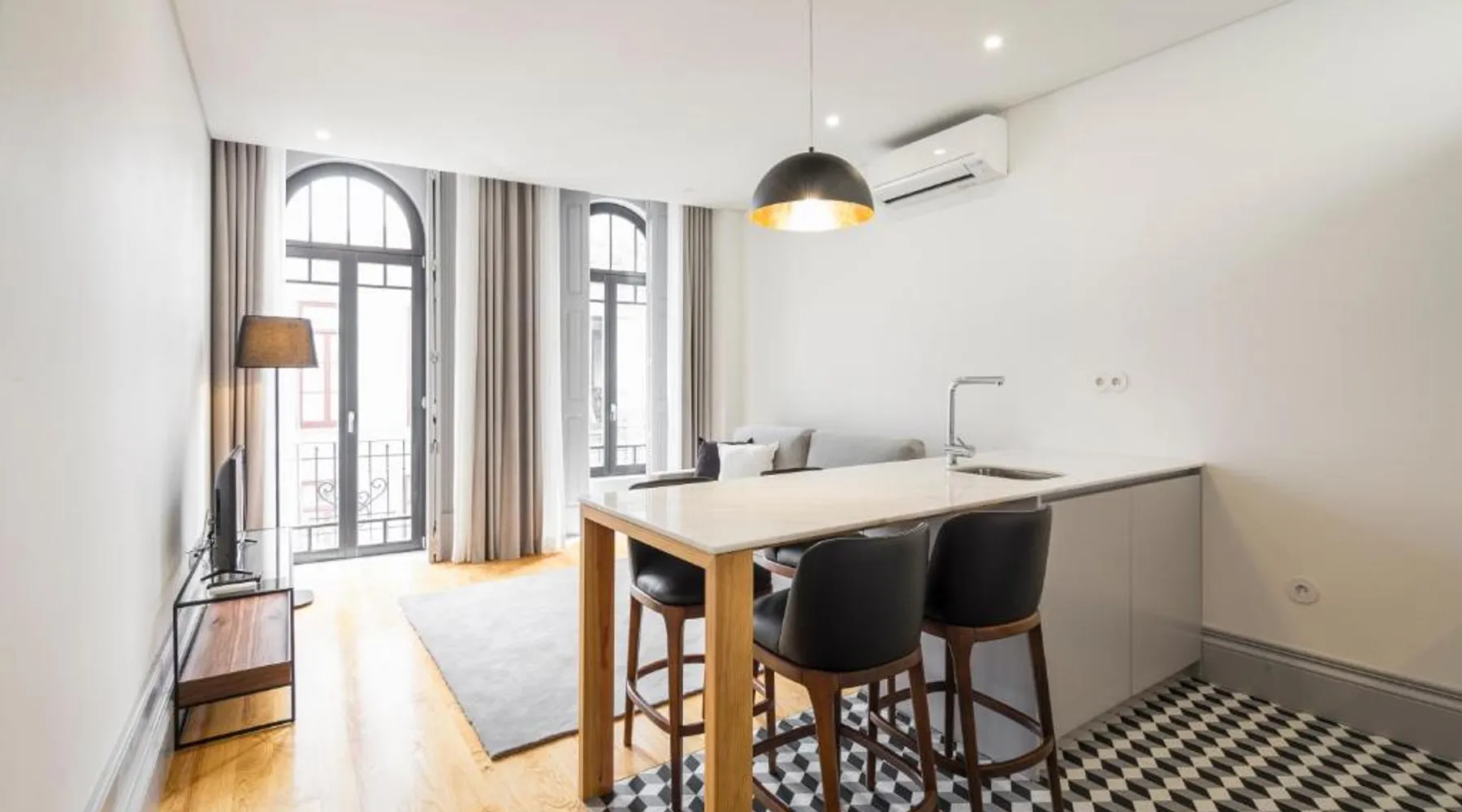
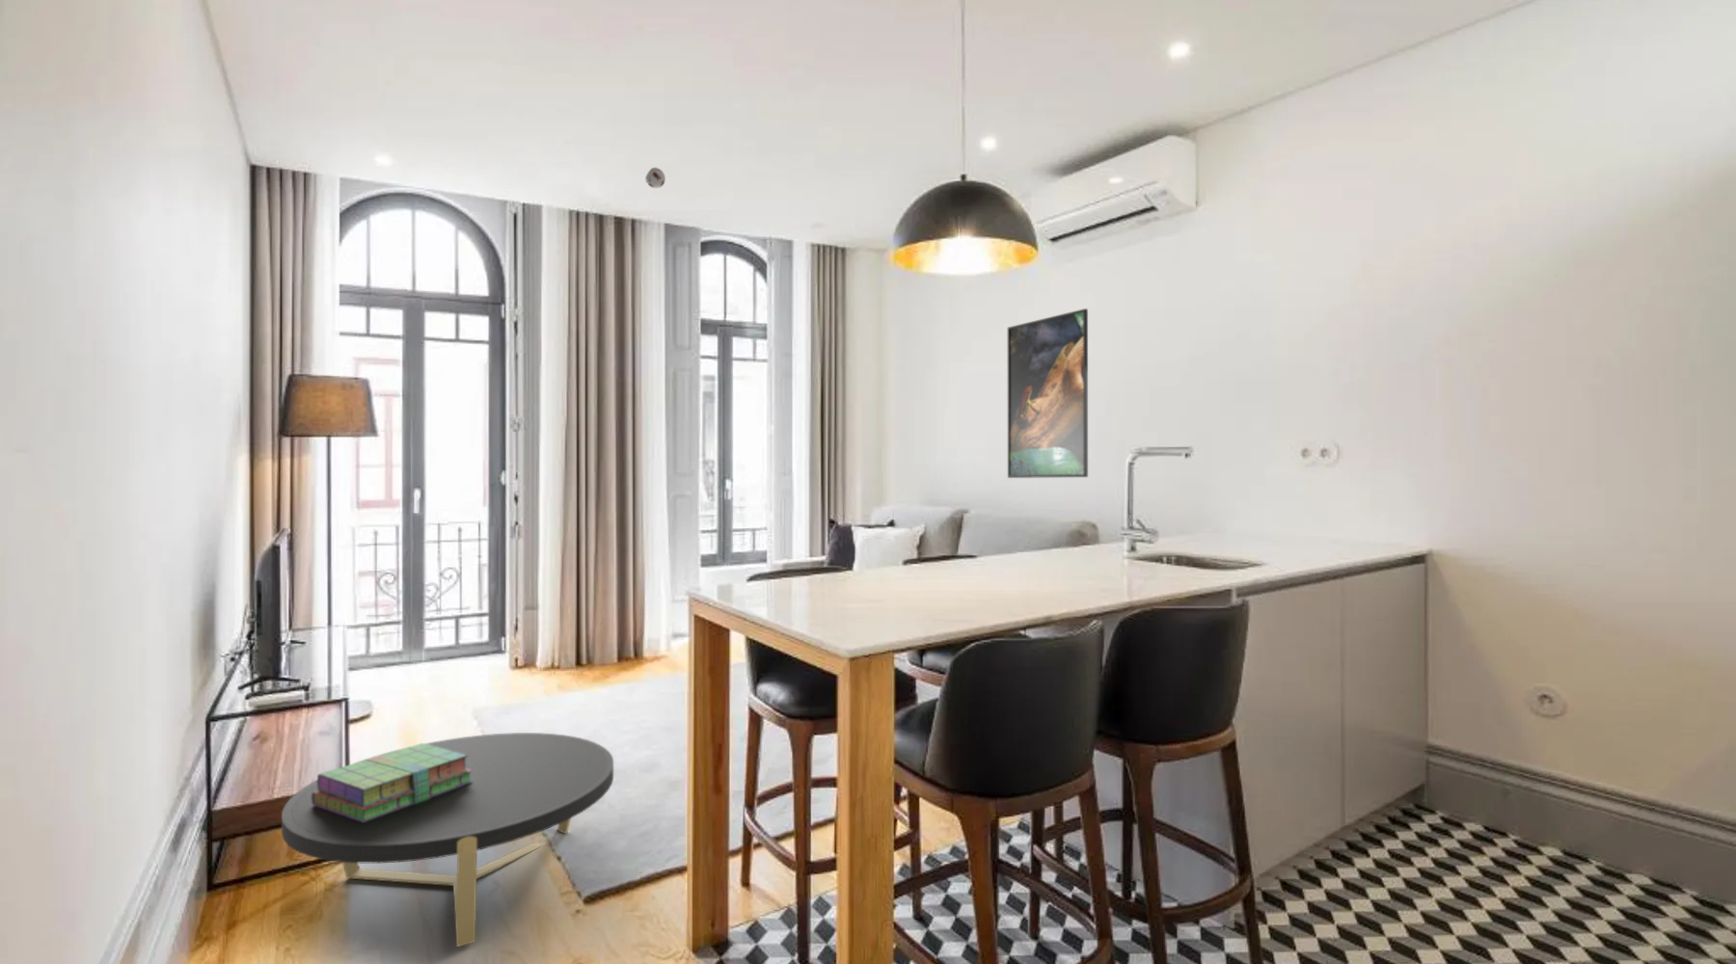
+ coffee table (463, 830)
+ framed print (1045, 398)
+ stack of books (394, 776)
+ smoke detector (654, 177)
